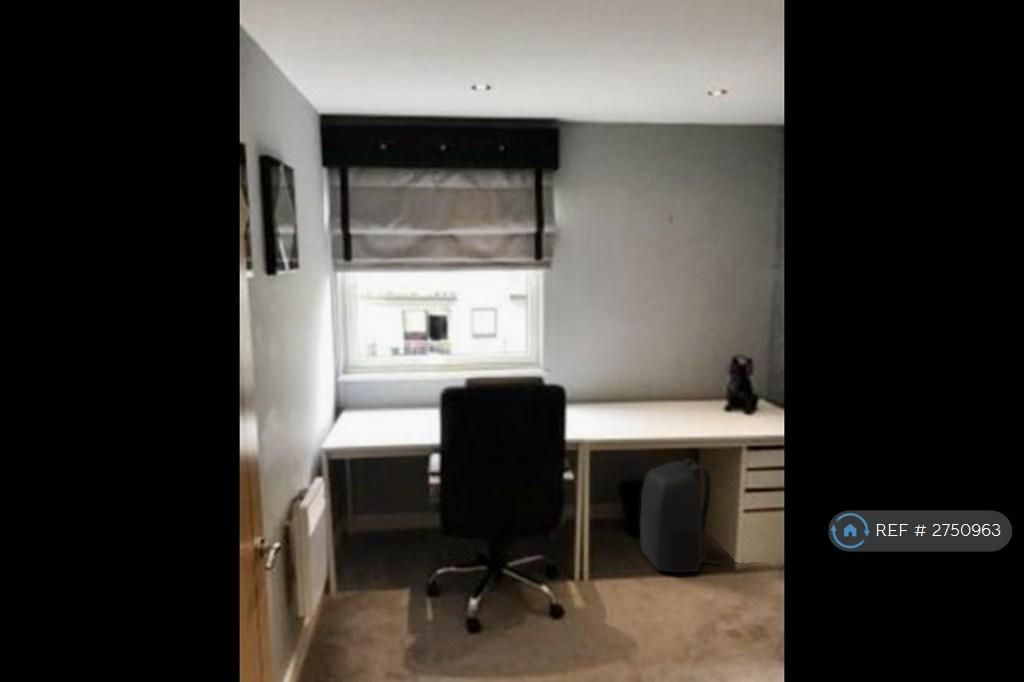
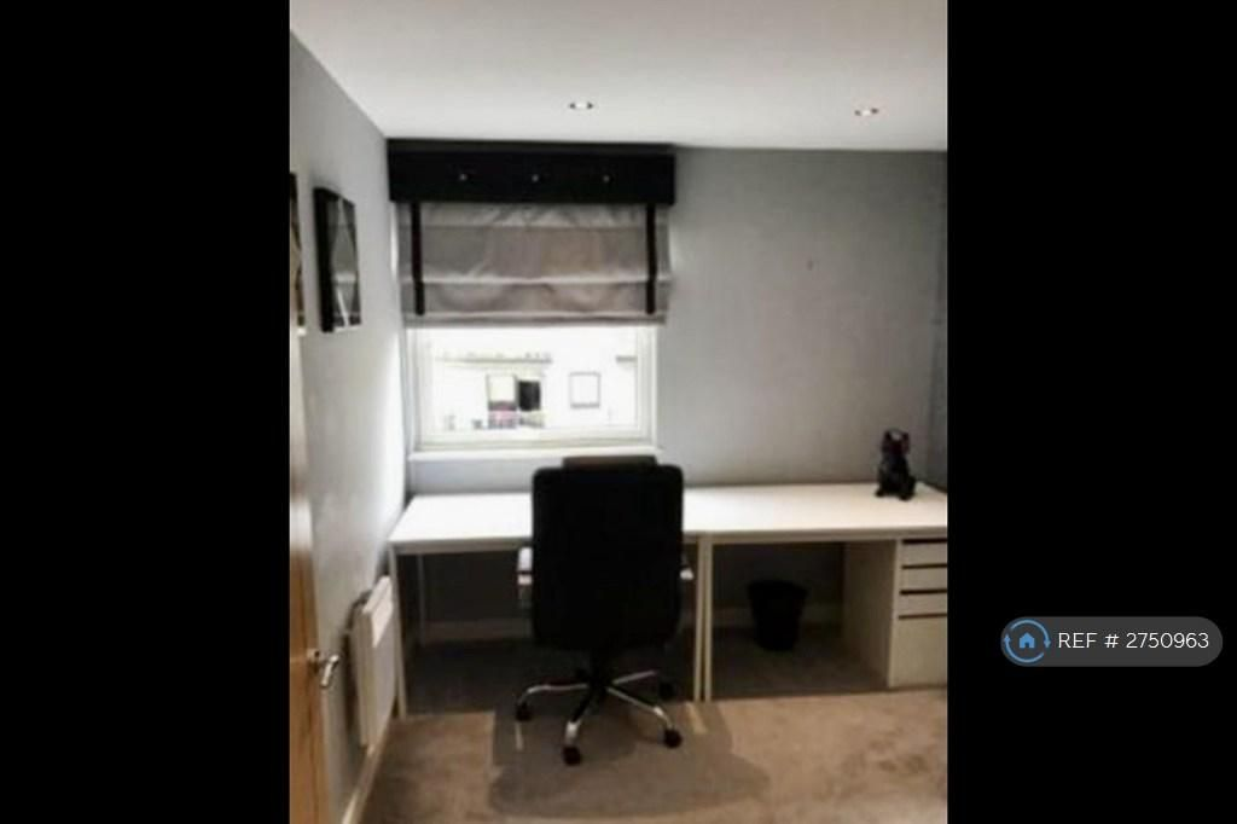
- backpack (680, 508)
